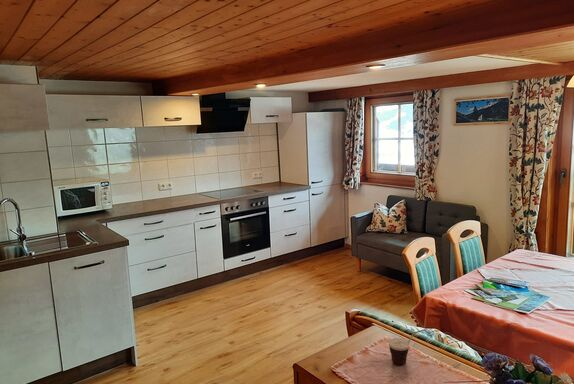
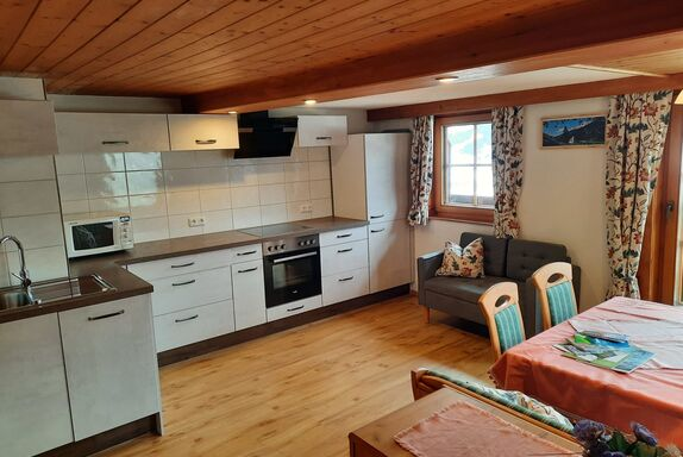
- cup (407, 345)
